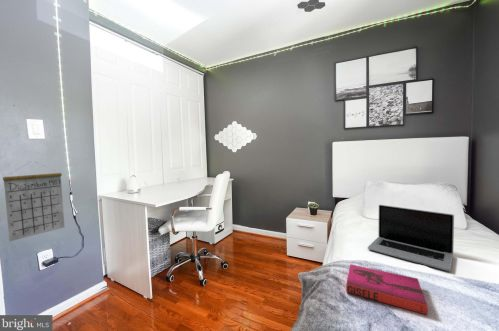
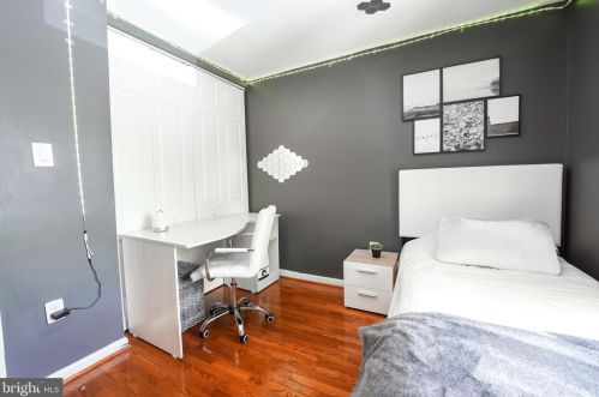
- laptop (408, 233)
- hardback book (382, 285)
- calendar (36, 197)
